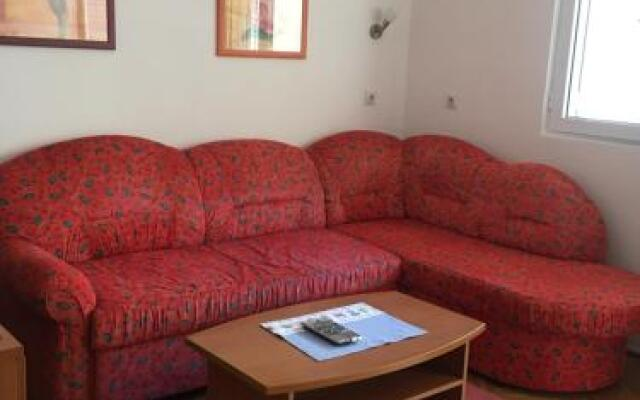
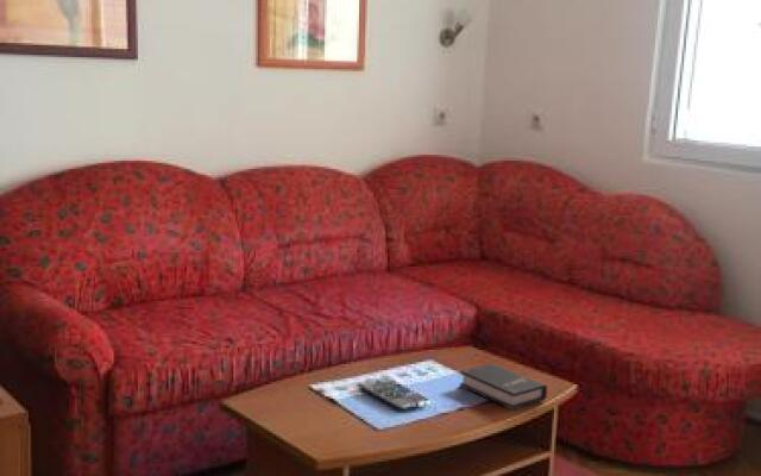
+ hardback book (502, 384)
